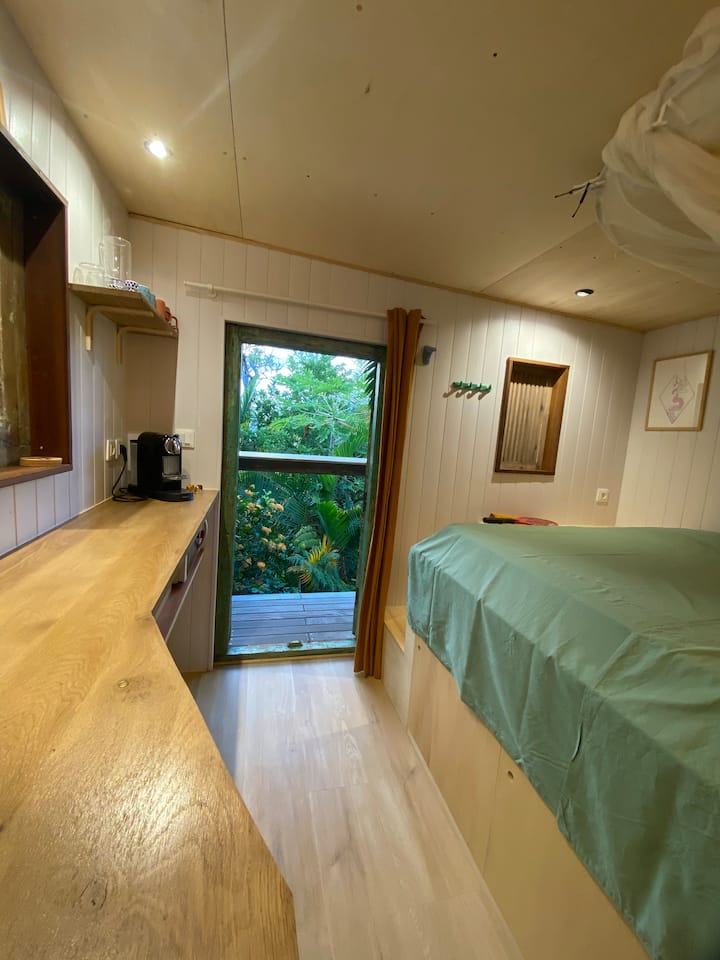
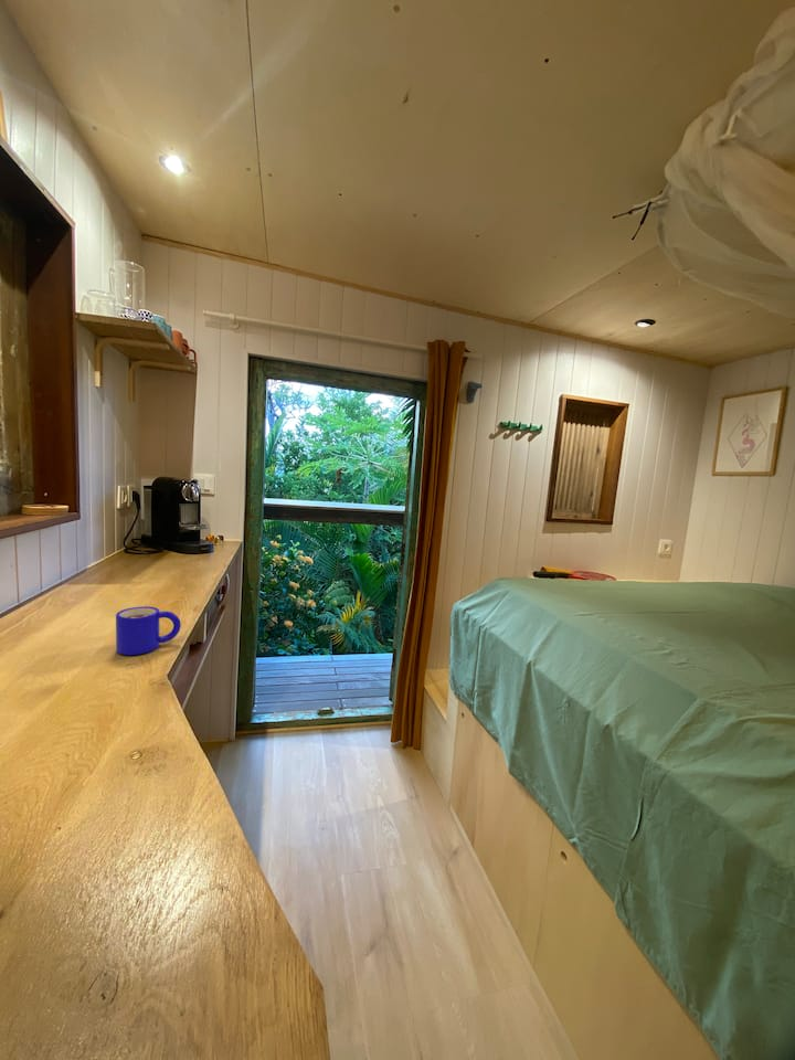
+ mug (149, 628)
